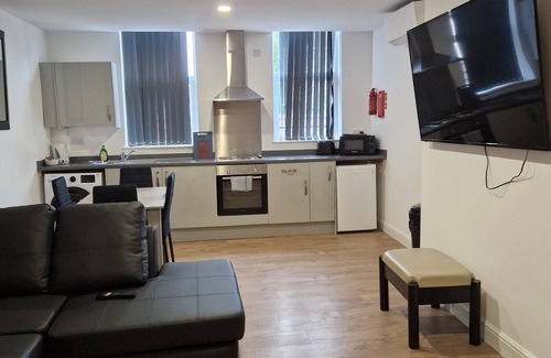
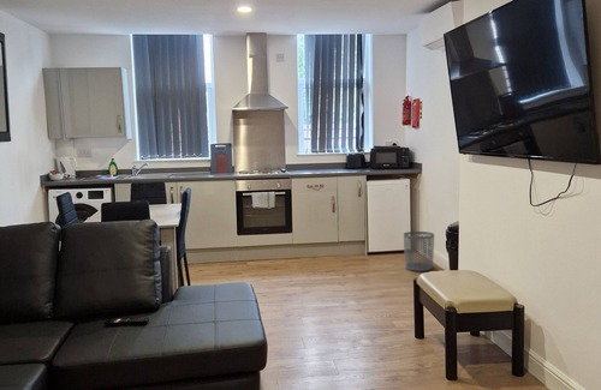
+ waste bin (418, 250)
